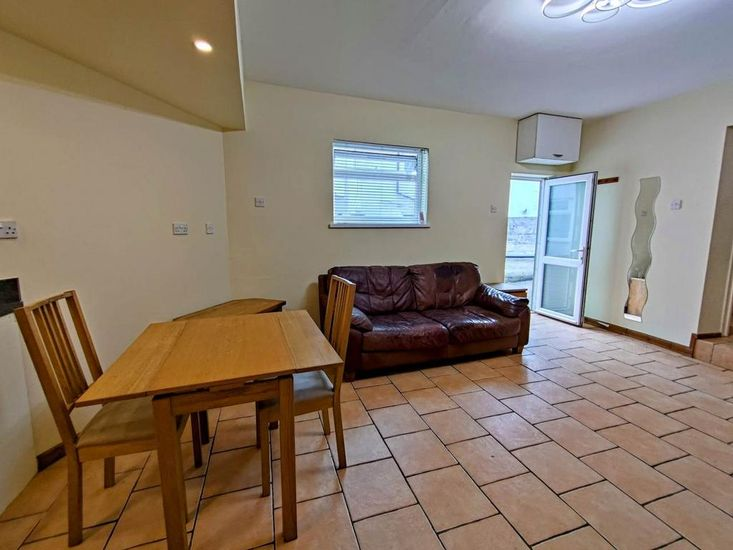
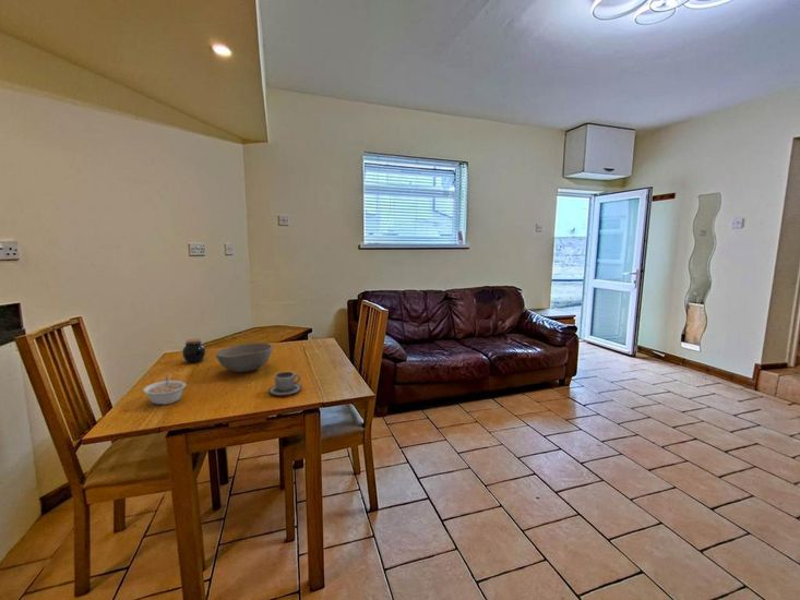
+ jar (193, 350)
+ cup (285, 382)
+ bowl (244, 358)
+ legume (164, 392)
